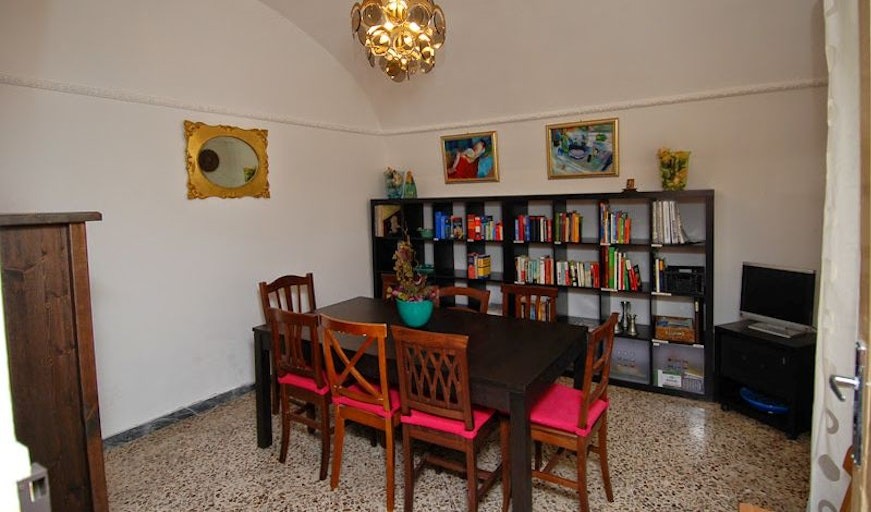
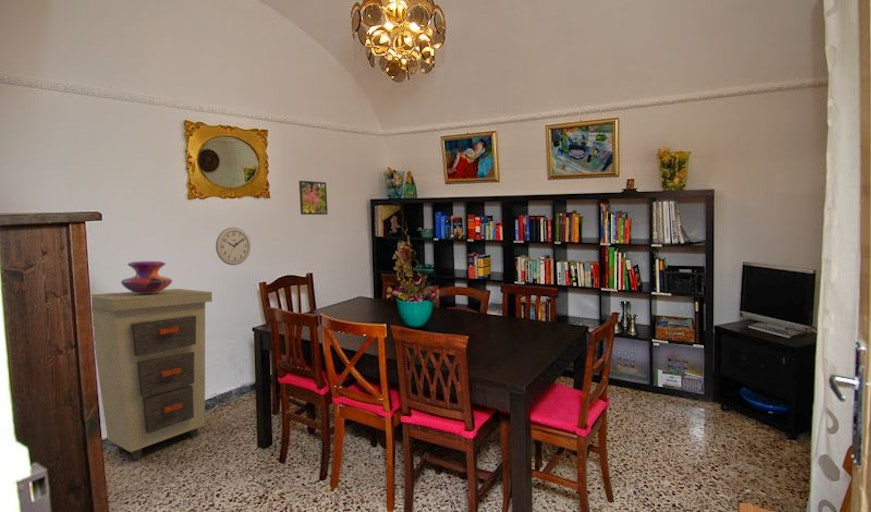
+ wall clock (234, 246)
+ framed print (313, 198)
+ cabinet (154, 367)
+ decorative vase (146, 276)
